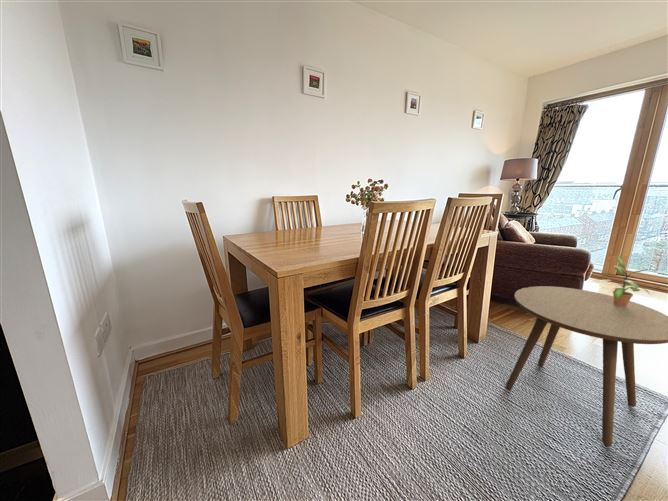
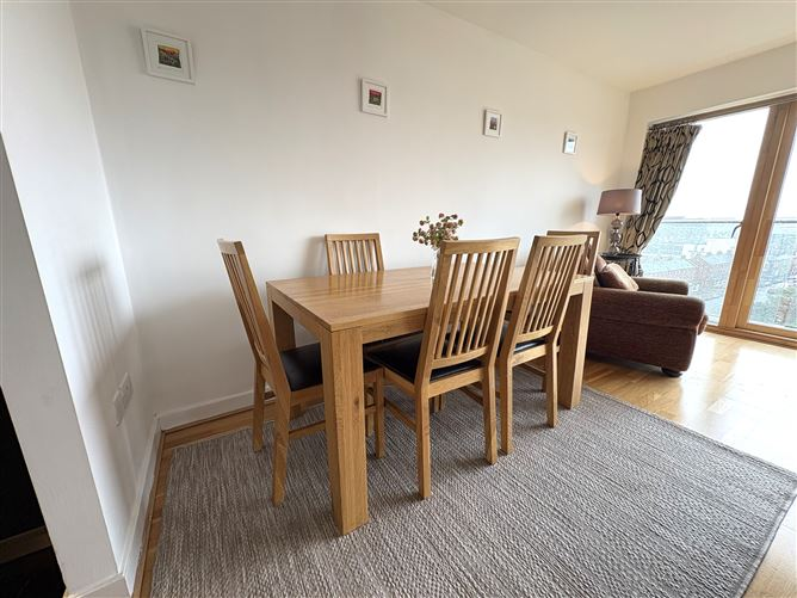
- potted plant (624, 279)
- side table (580, 333)
